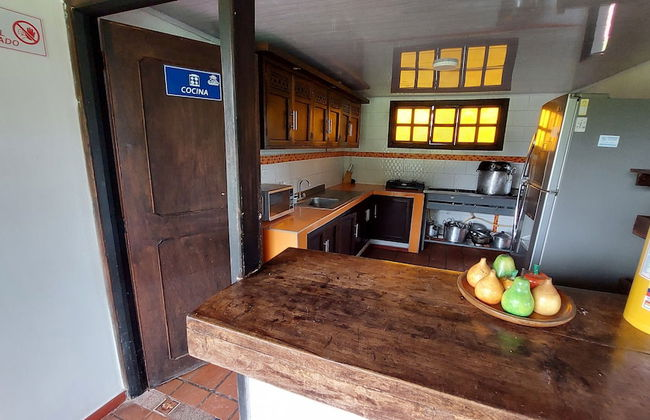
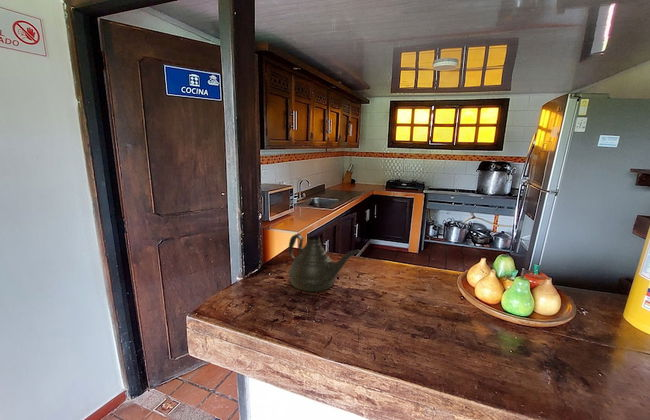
+ teapot (321, 262)
